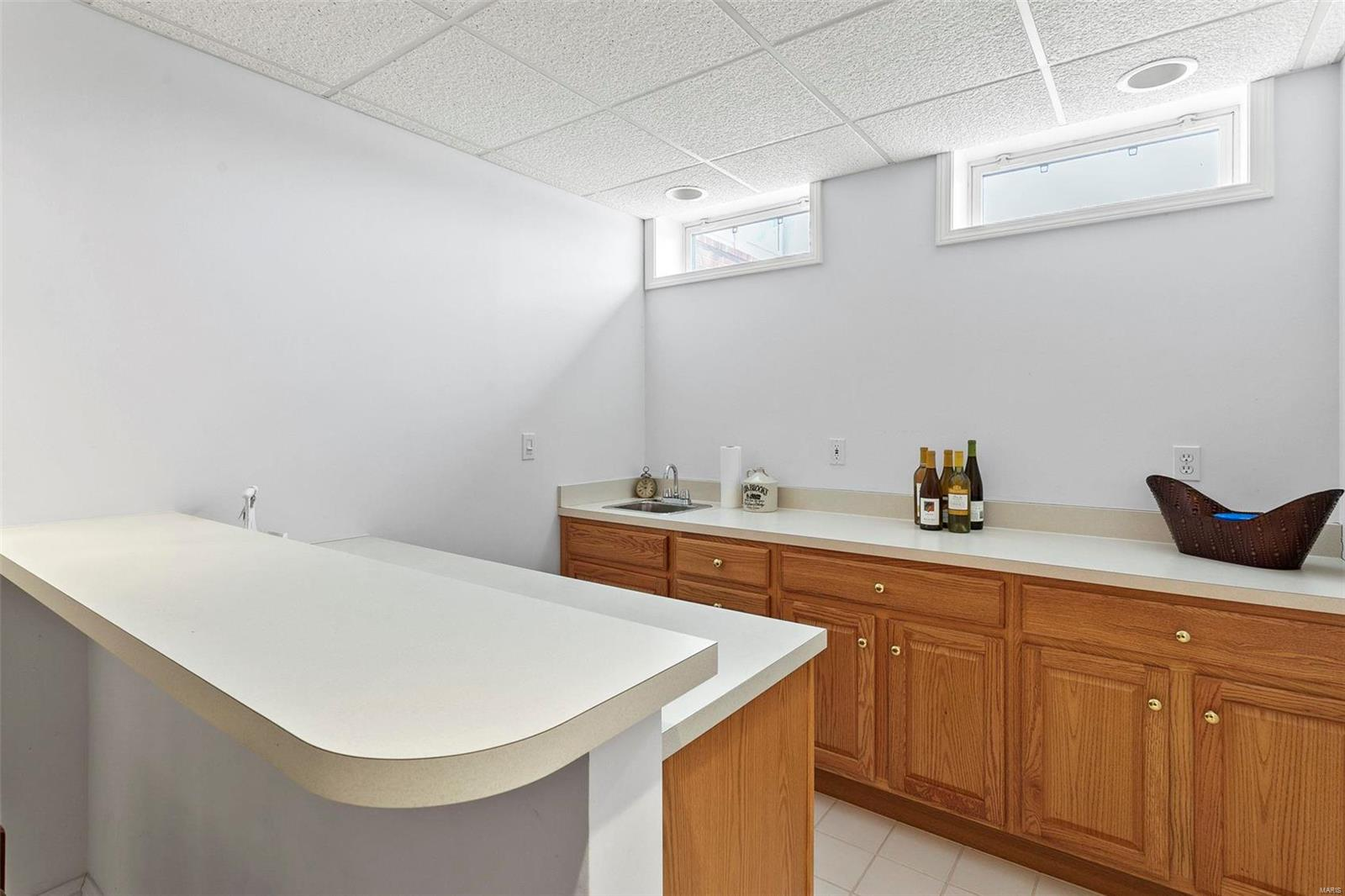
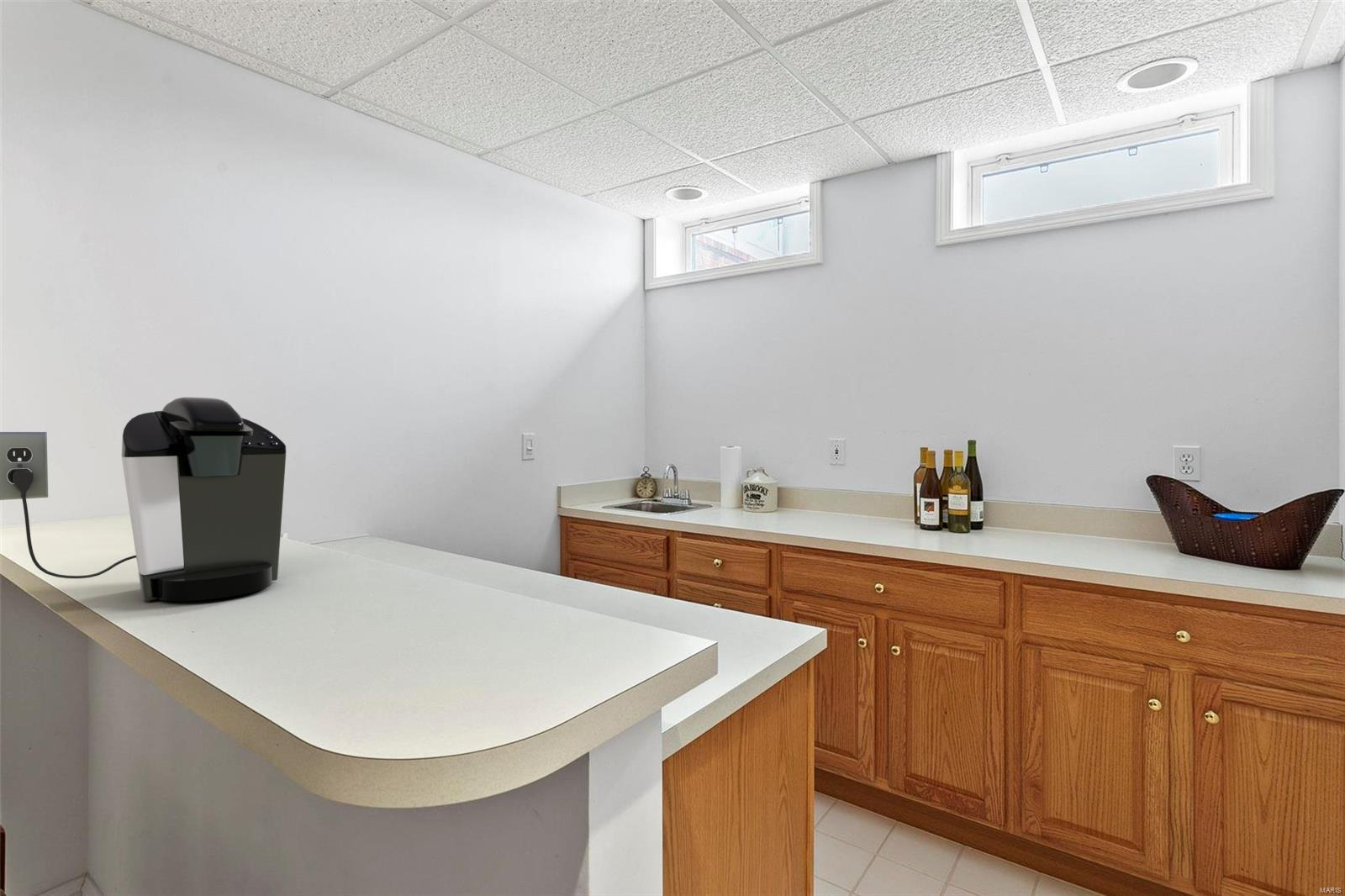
+ coffee maker (159, 494)
